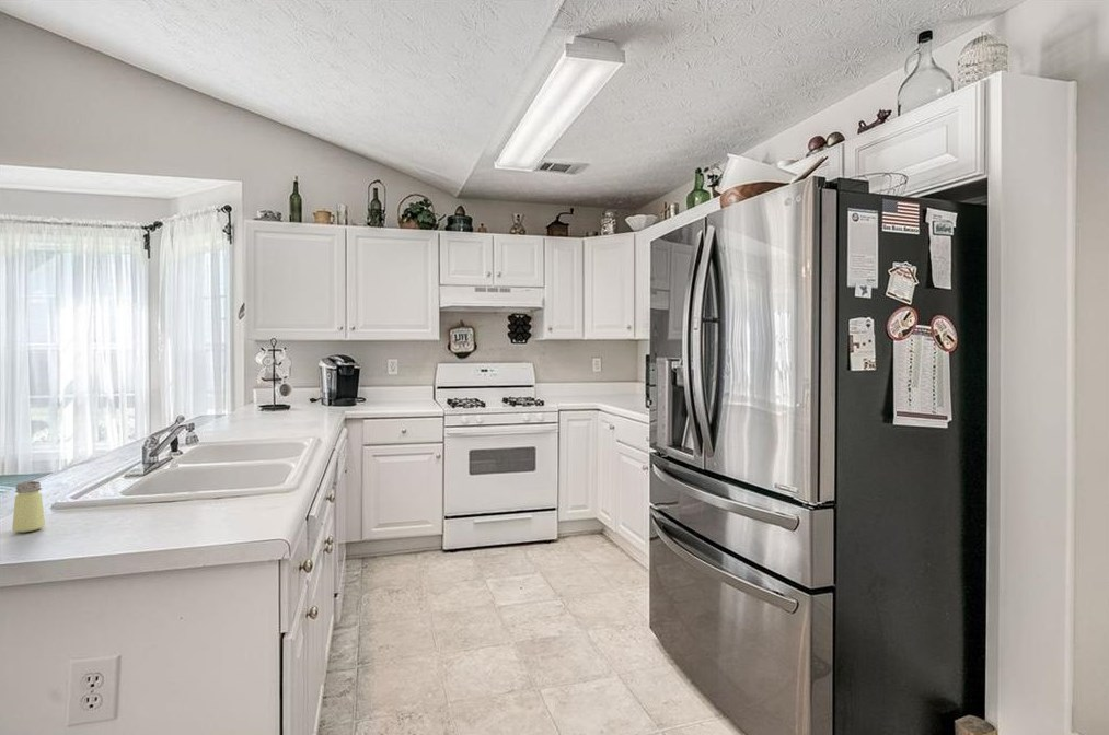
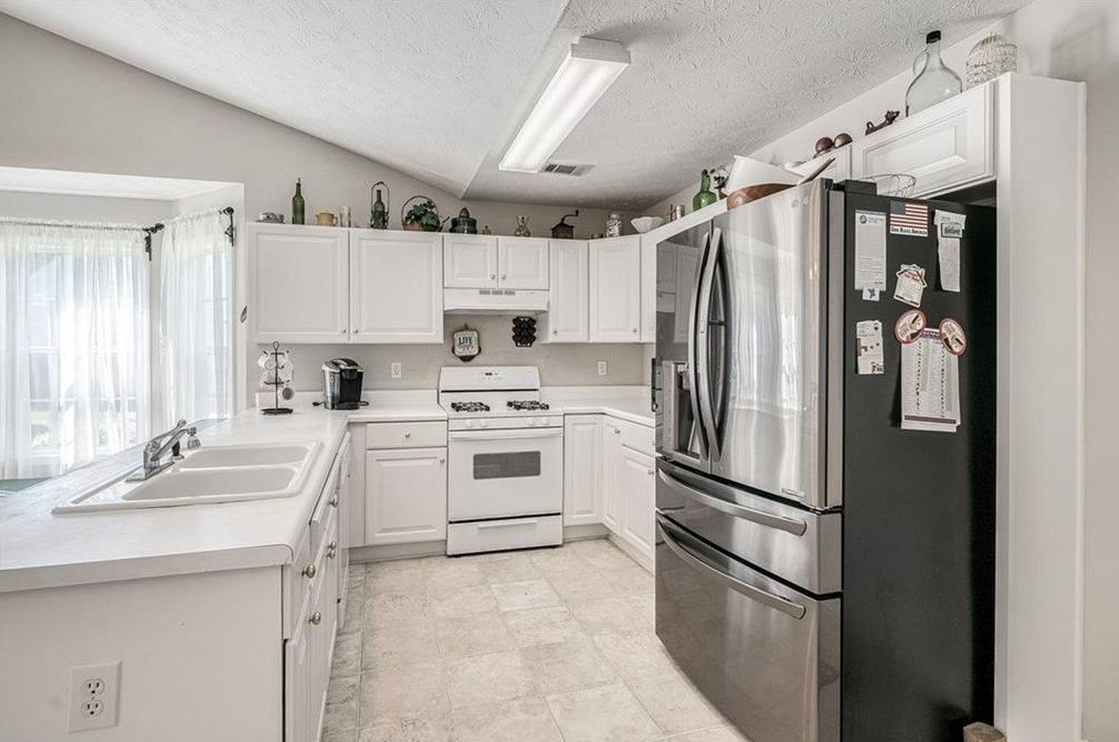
- saltshaker (28, 505)
